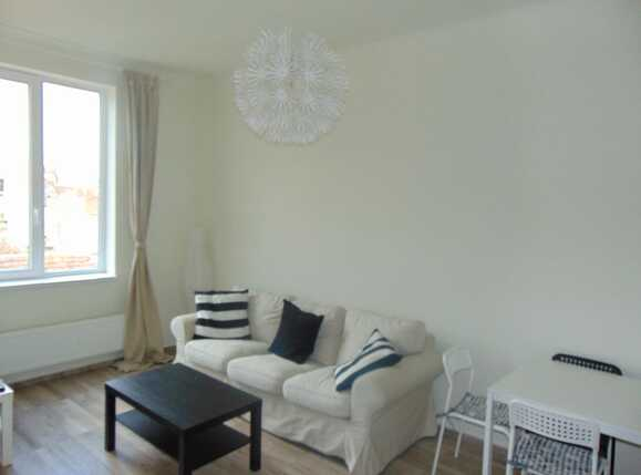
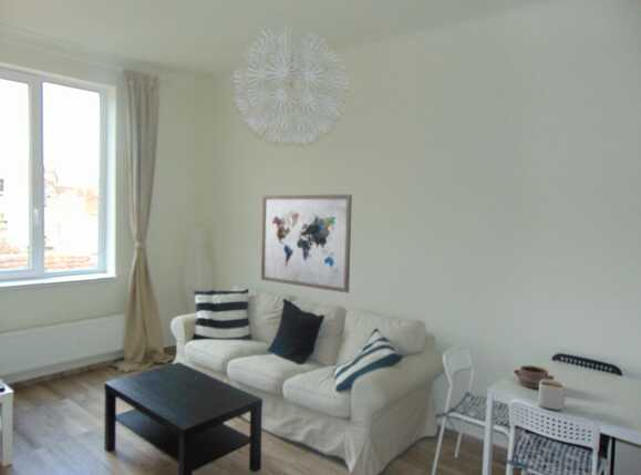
+ wall art (302, 240)
+ mug (551, 393)
+ pottery (533, 376)
